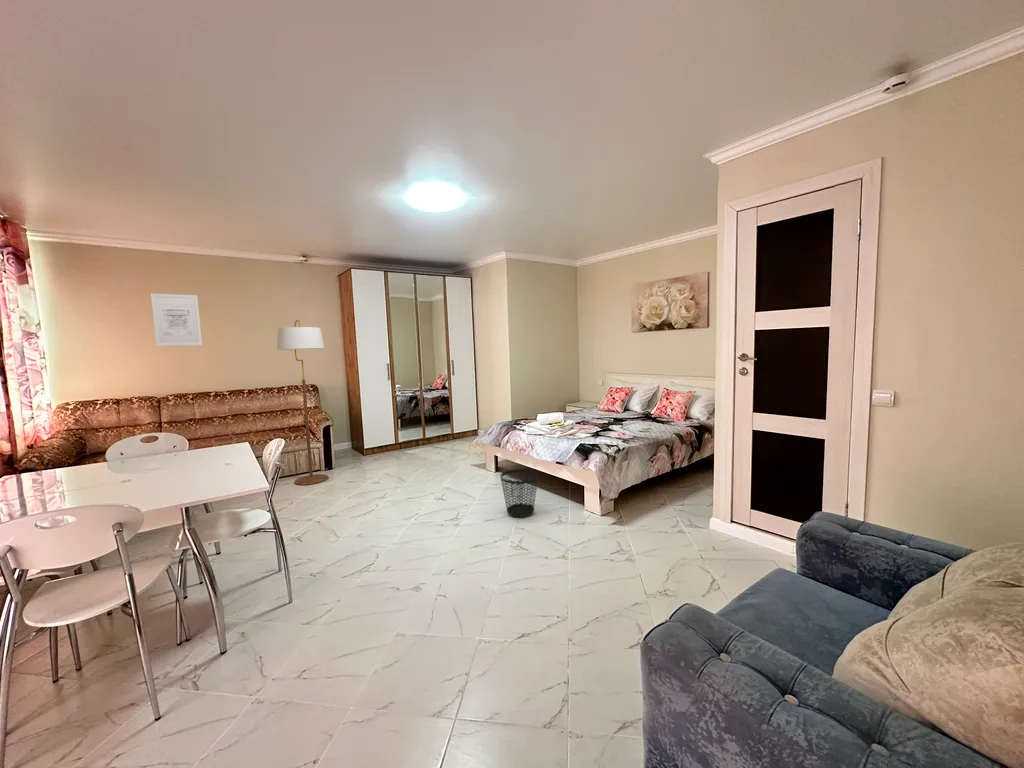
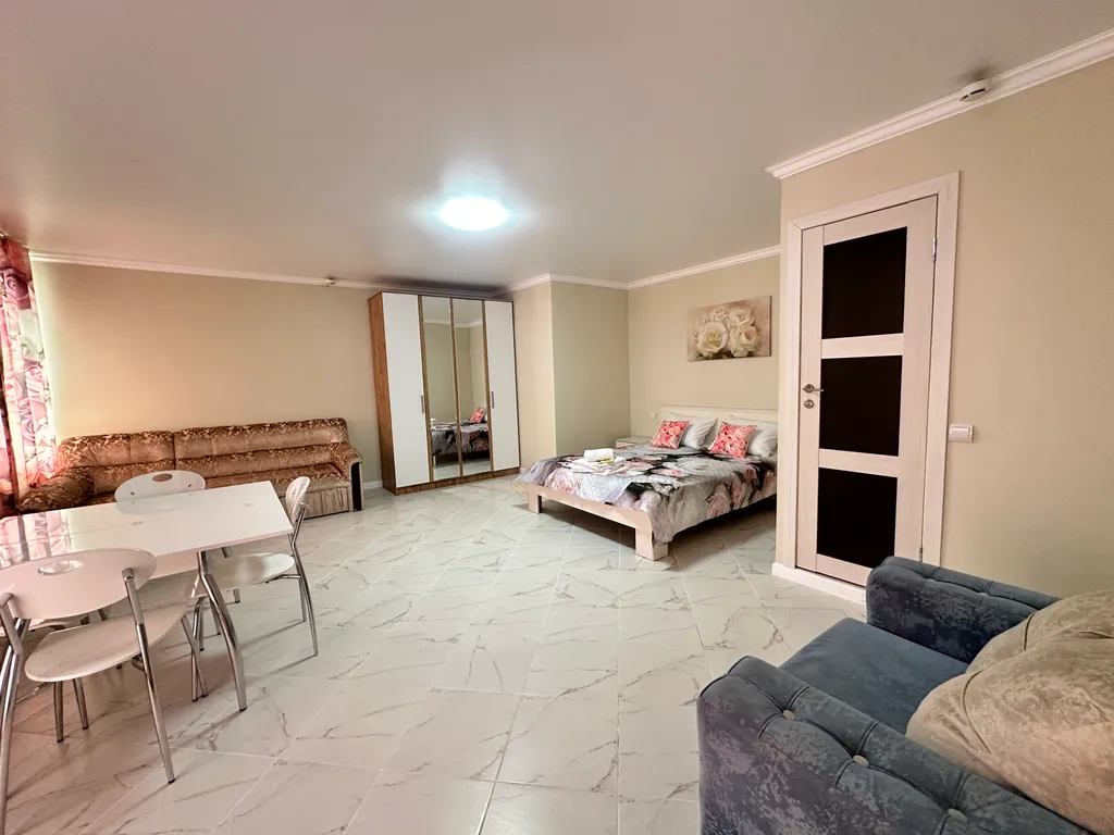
- wall art (177, 320)
- floor lamp (304, 400)
- wastebasket (520, 493)
